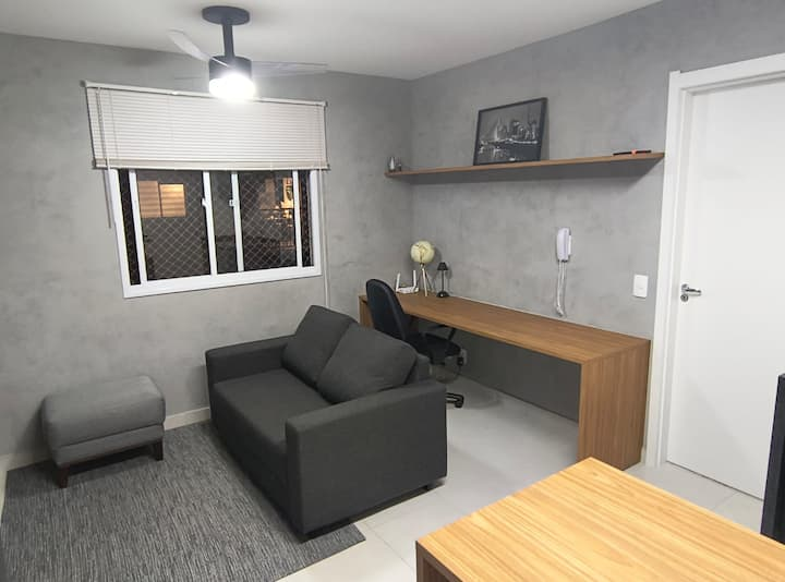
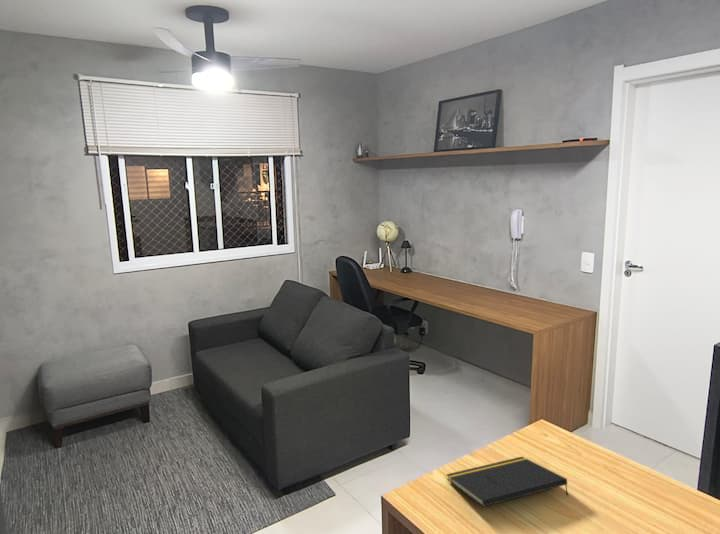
+ notepad (504, 479)
